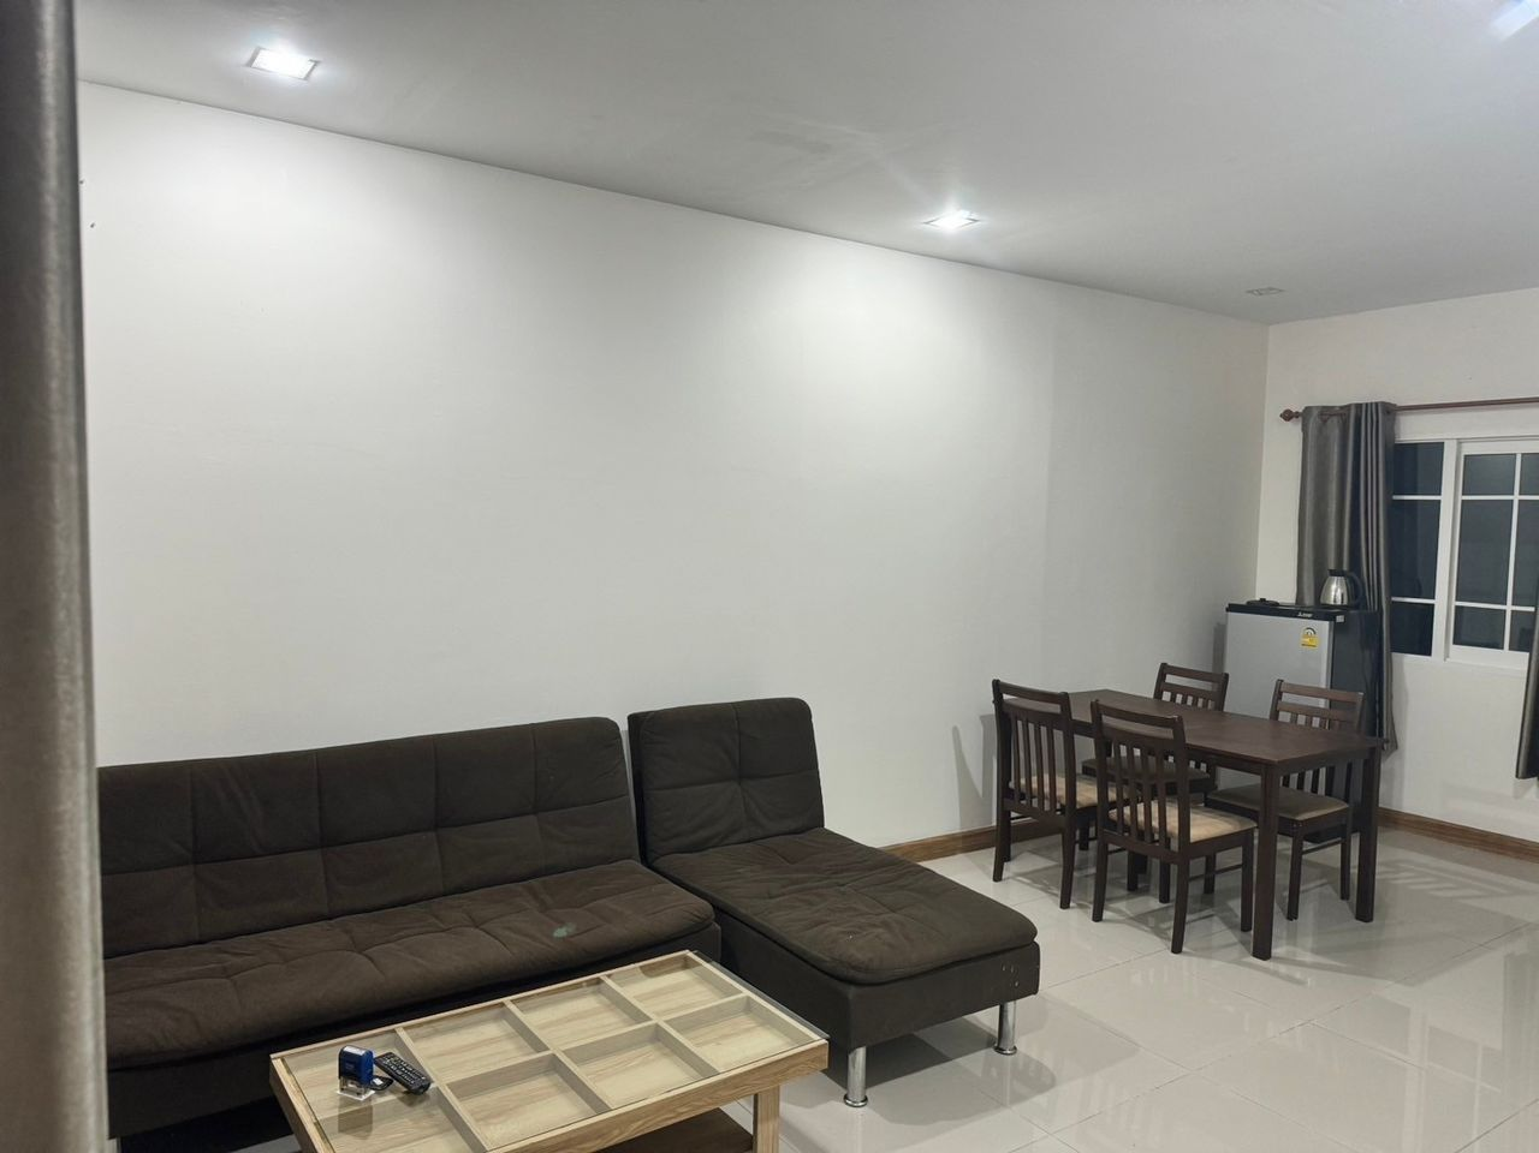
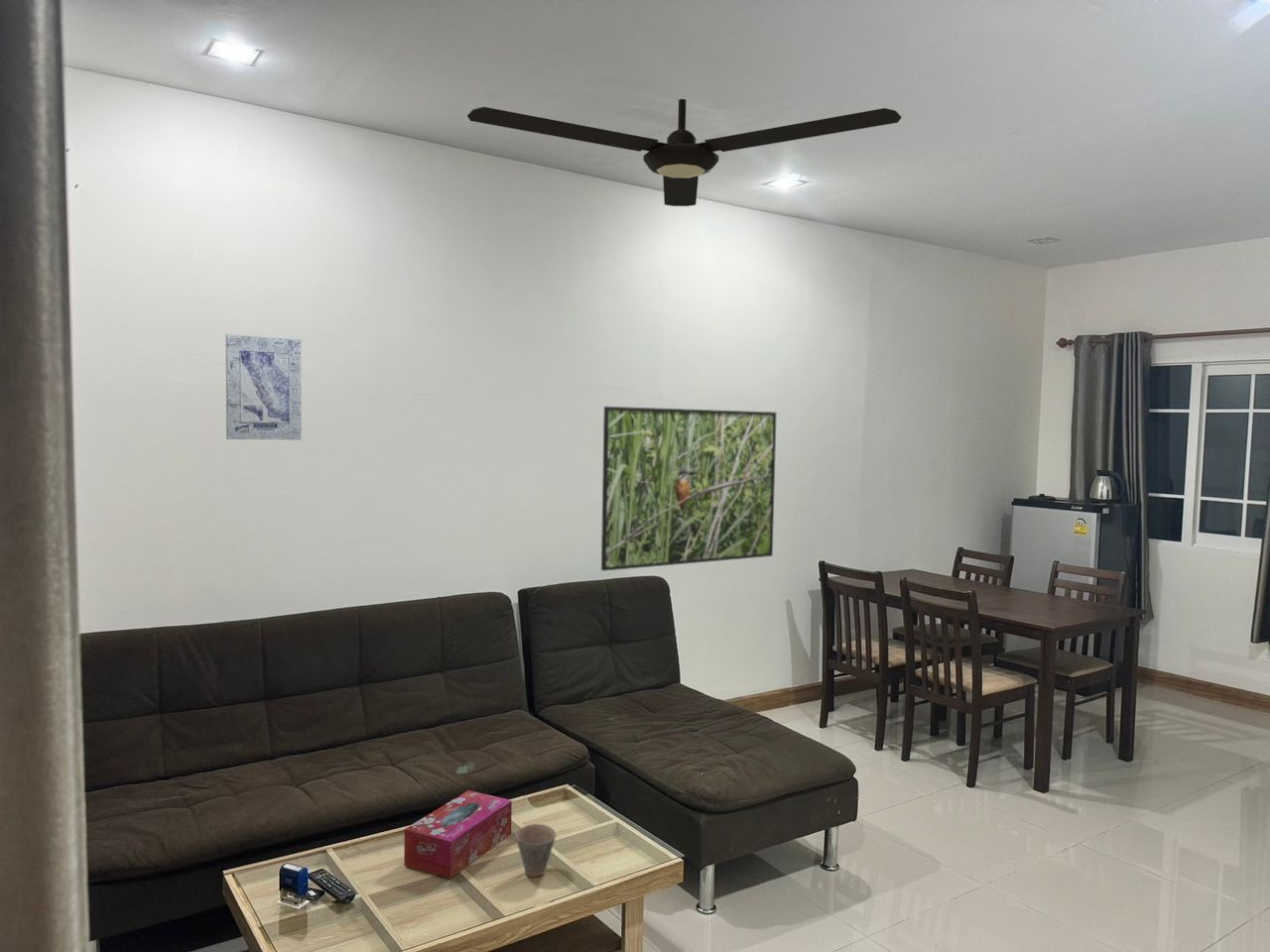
+ cup (535, 853)
+ ceiling fan (681, 152)
+ wall art (264, 388)
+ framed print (694, 486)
+ tissue box (459, 831)
